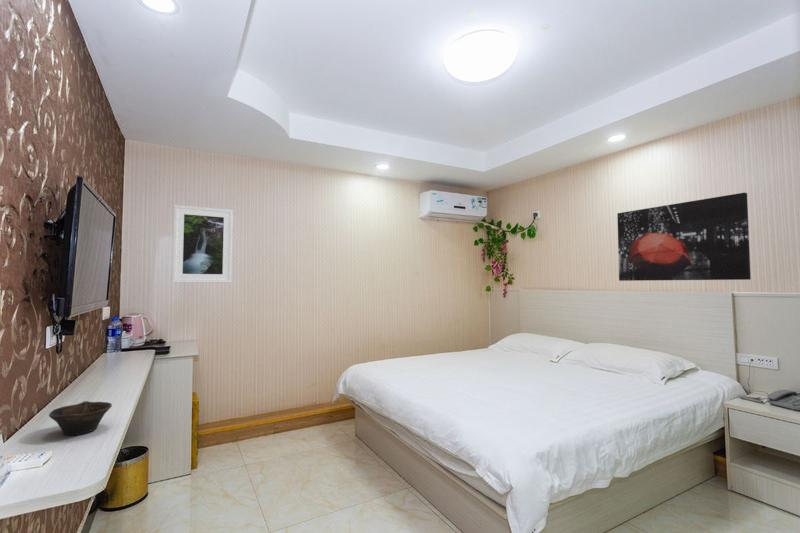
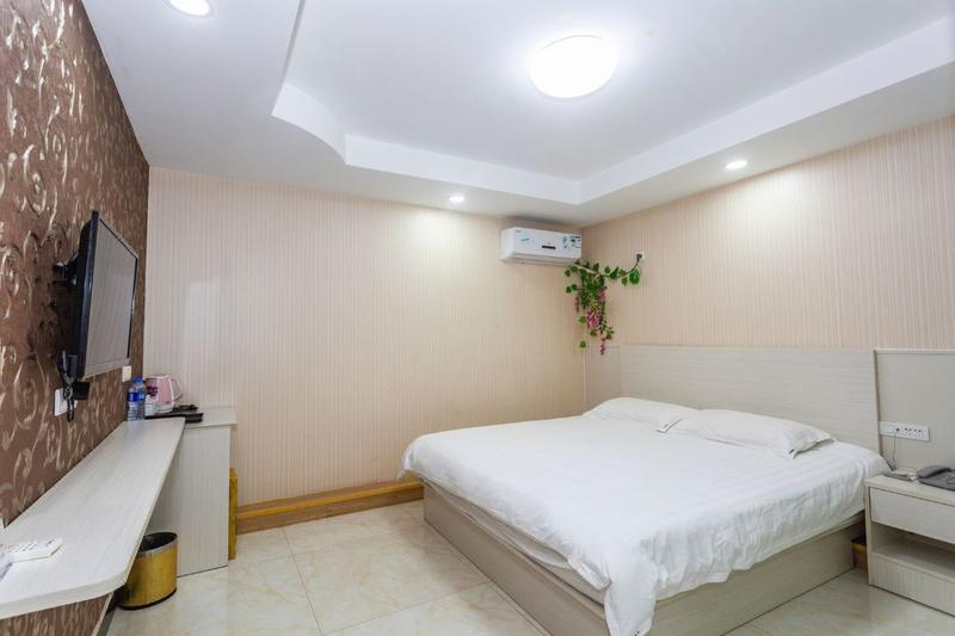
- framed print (203, 244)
- wall art (675, 242)
- bowl (81, 418)
